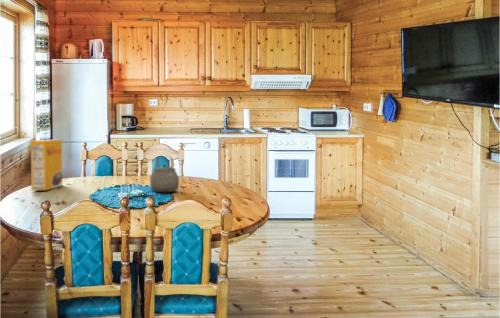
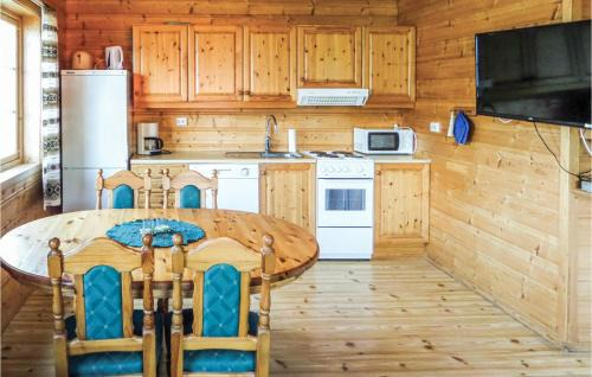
- cereal box (47, 164)
- tea kettle (162, 173)
